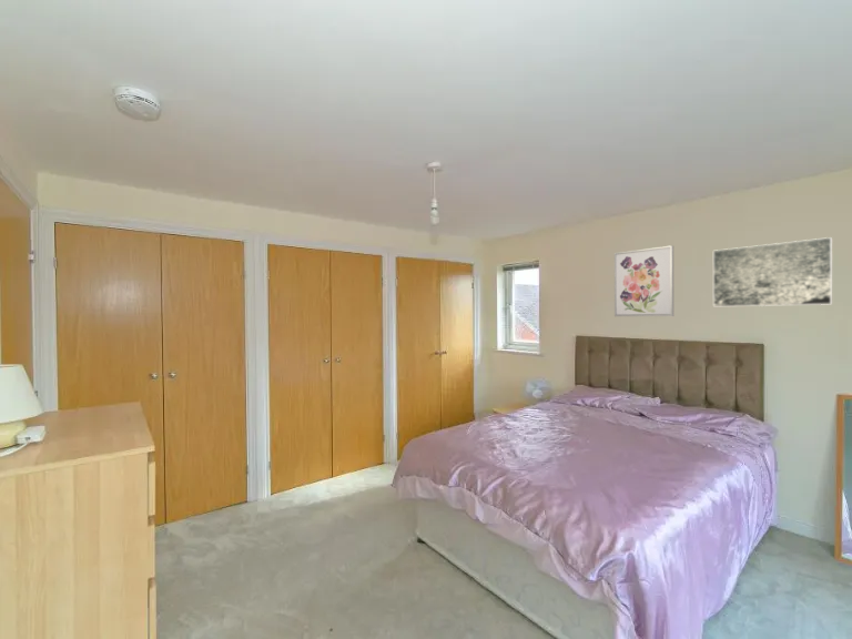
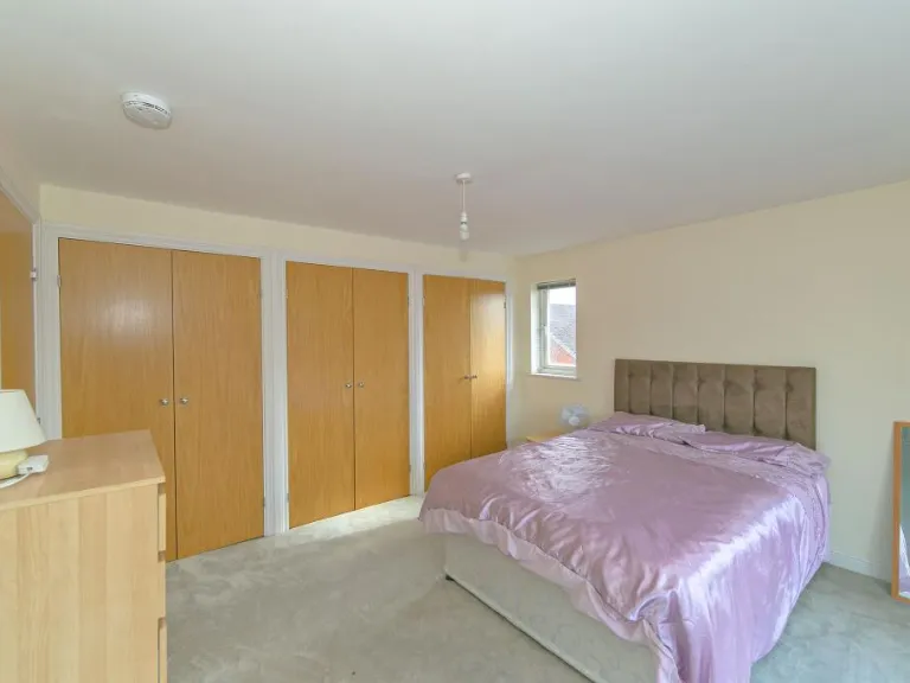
- wall art (642, 283)
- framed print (767, 275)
